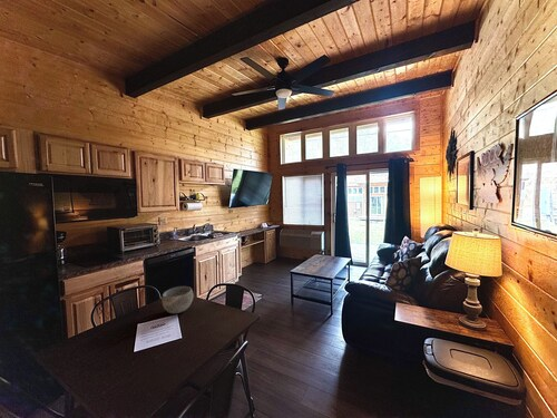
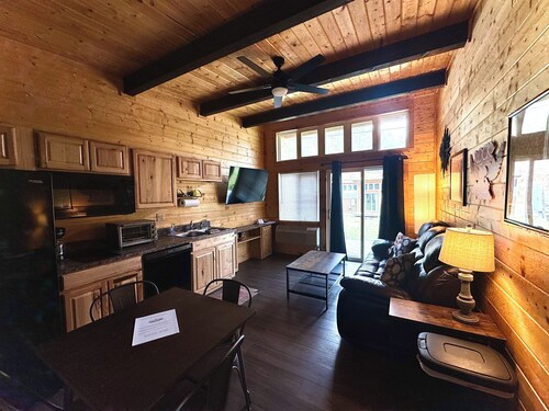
- bowl (178, 301)
